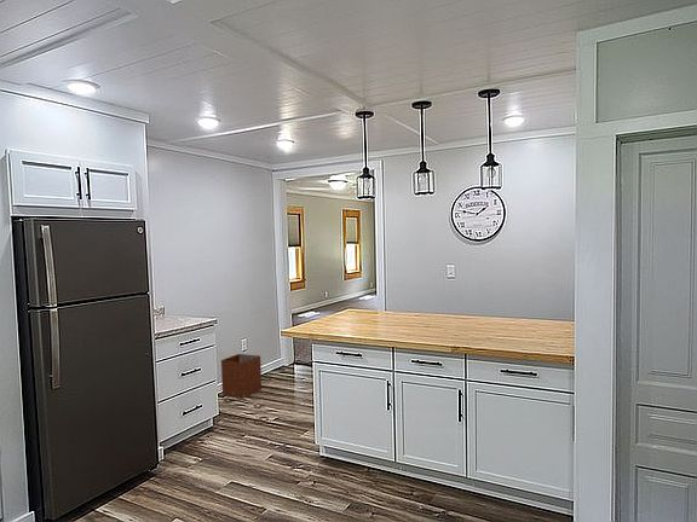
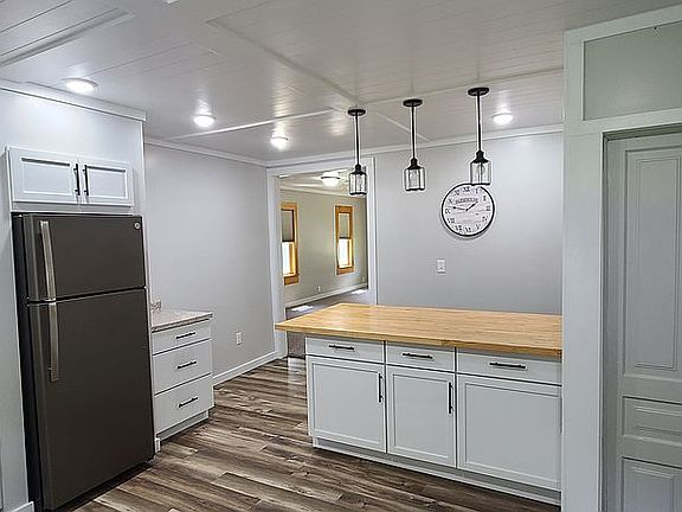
- waste basket (241, 375)
